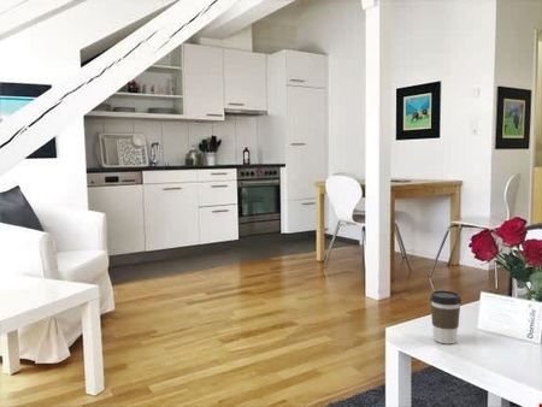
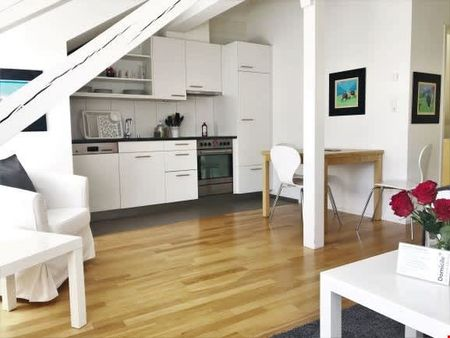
- coffee cup (444, 317)
